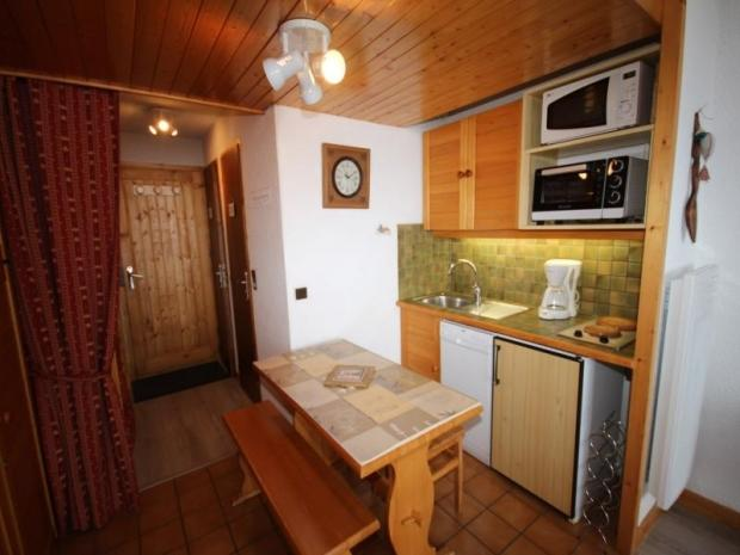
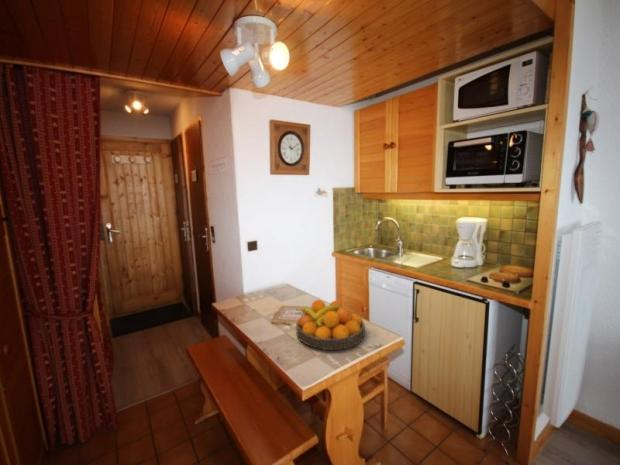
+ fruit bowl (330, 318)
